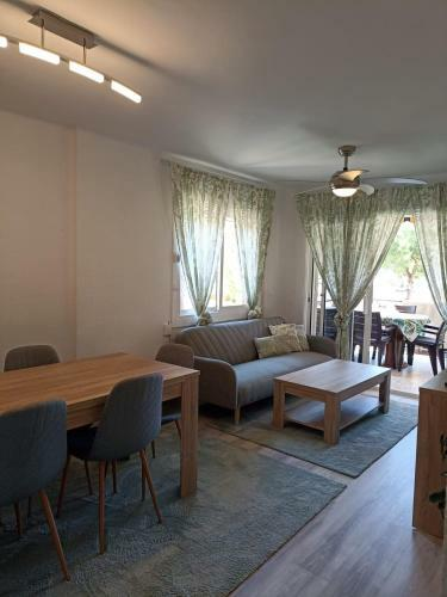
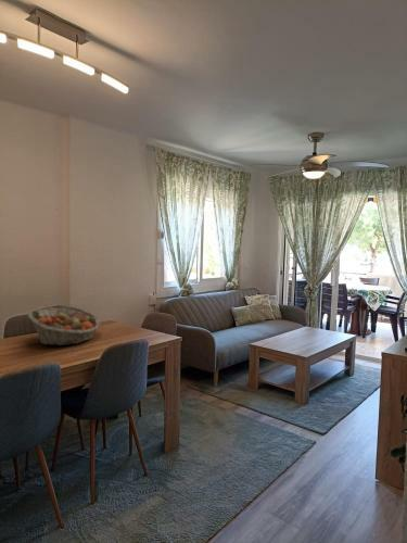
+ fruit basket (65, 324)
